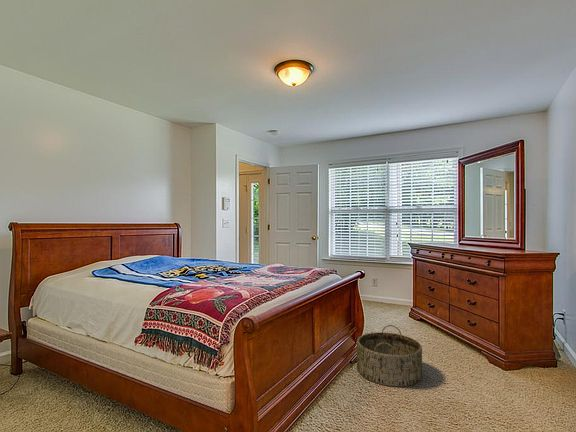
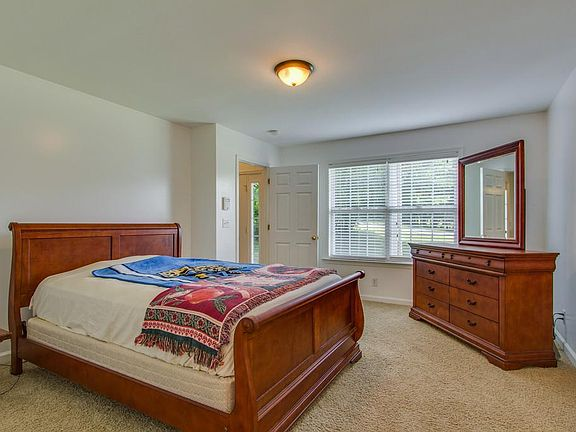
- basket (388, 352)
